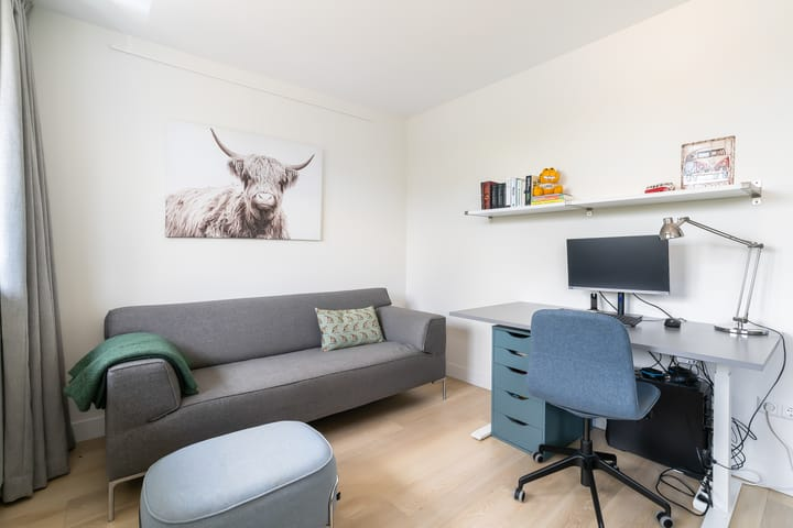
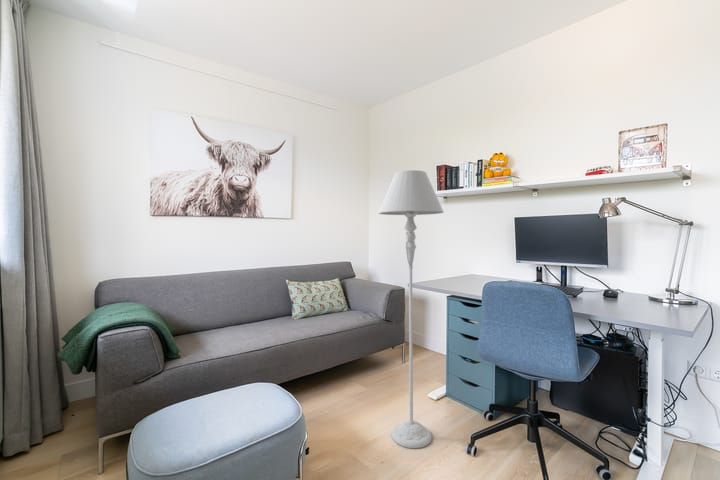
+ floor lamp (410, 305)
